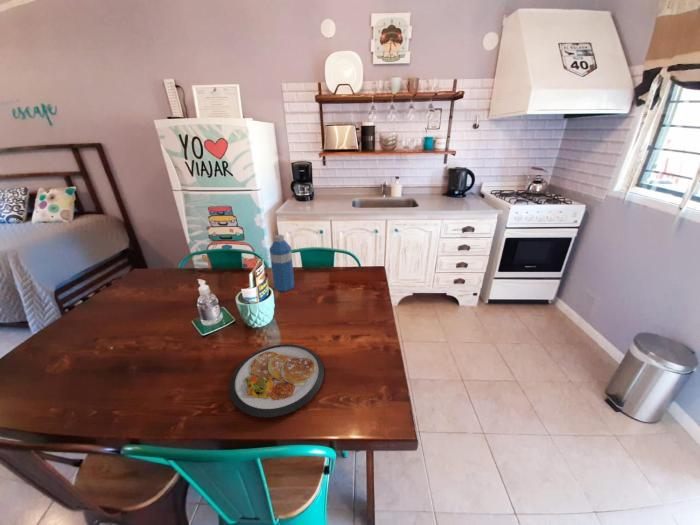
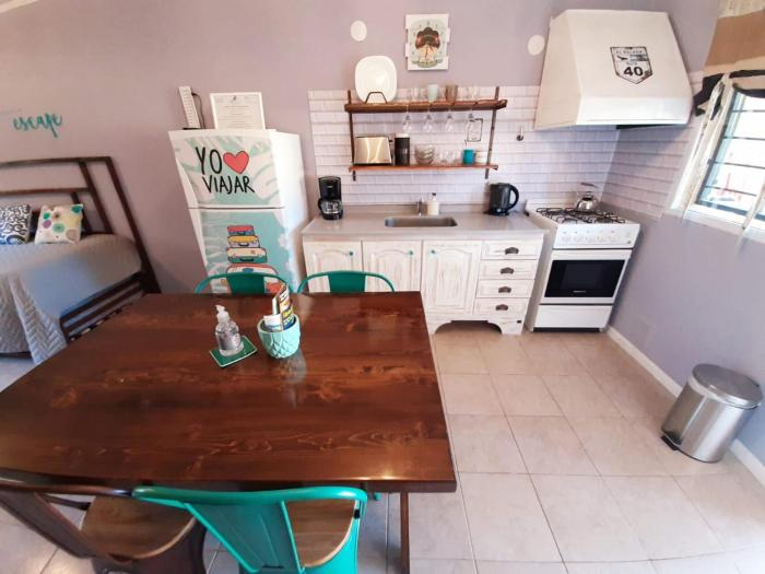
- water bottle (281, 262)
- dish (277, 373)
